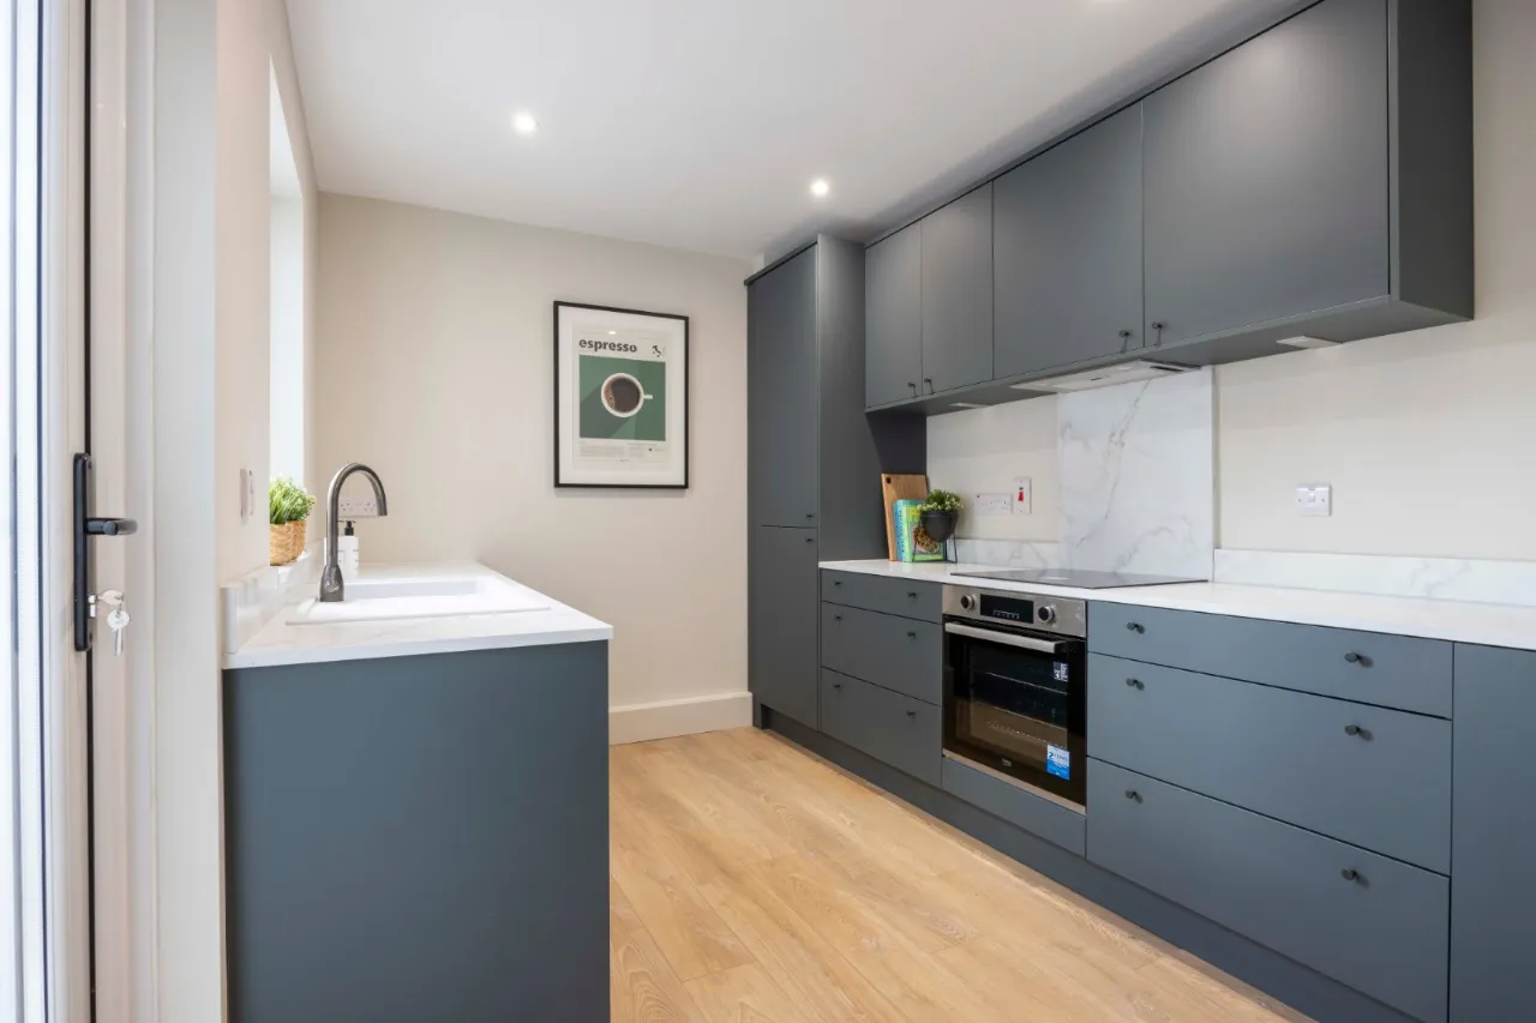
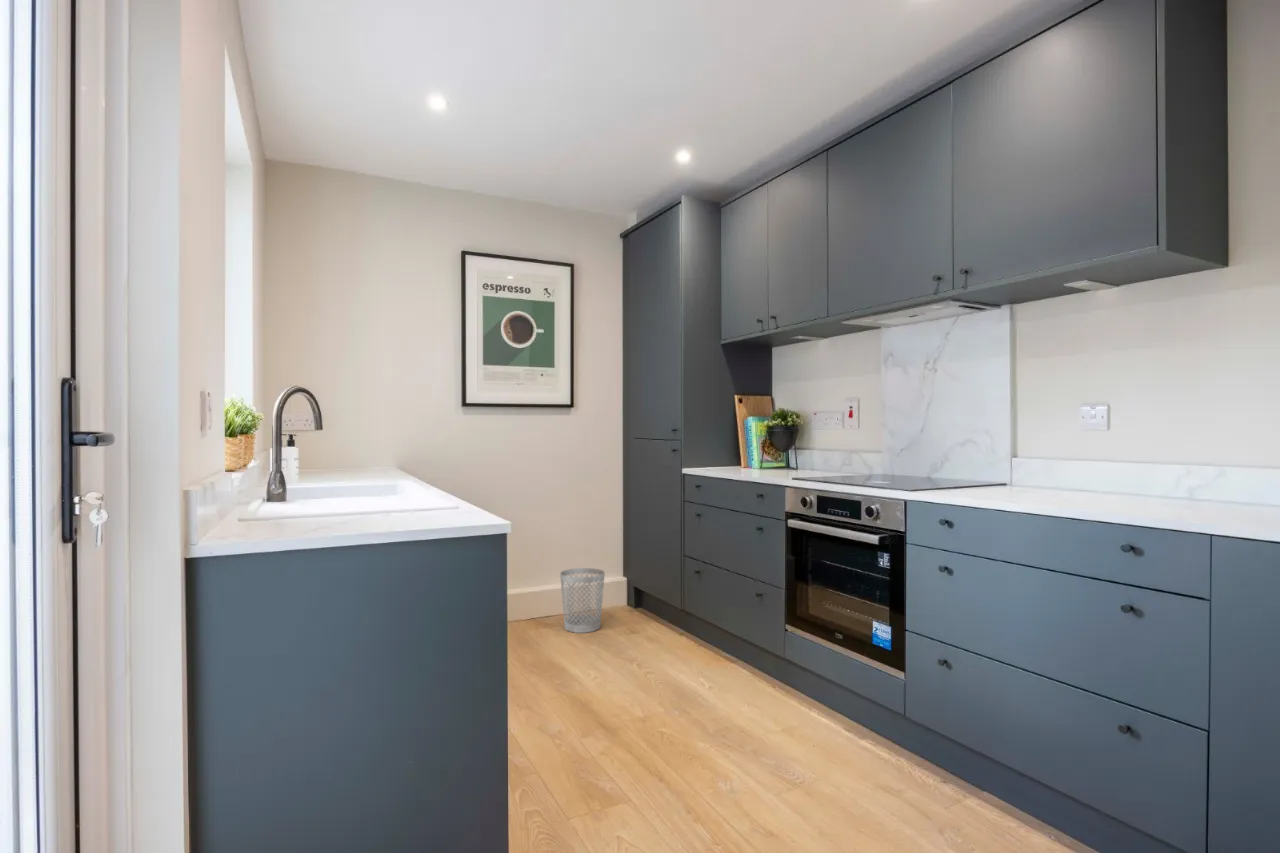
+ wastebasket (582, 600)
